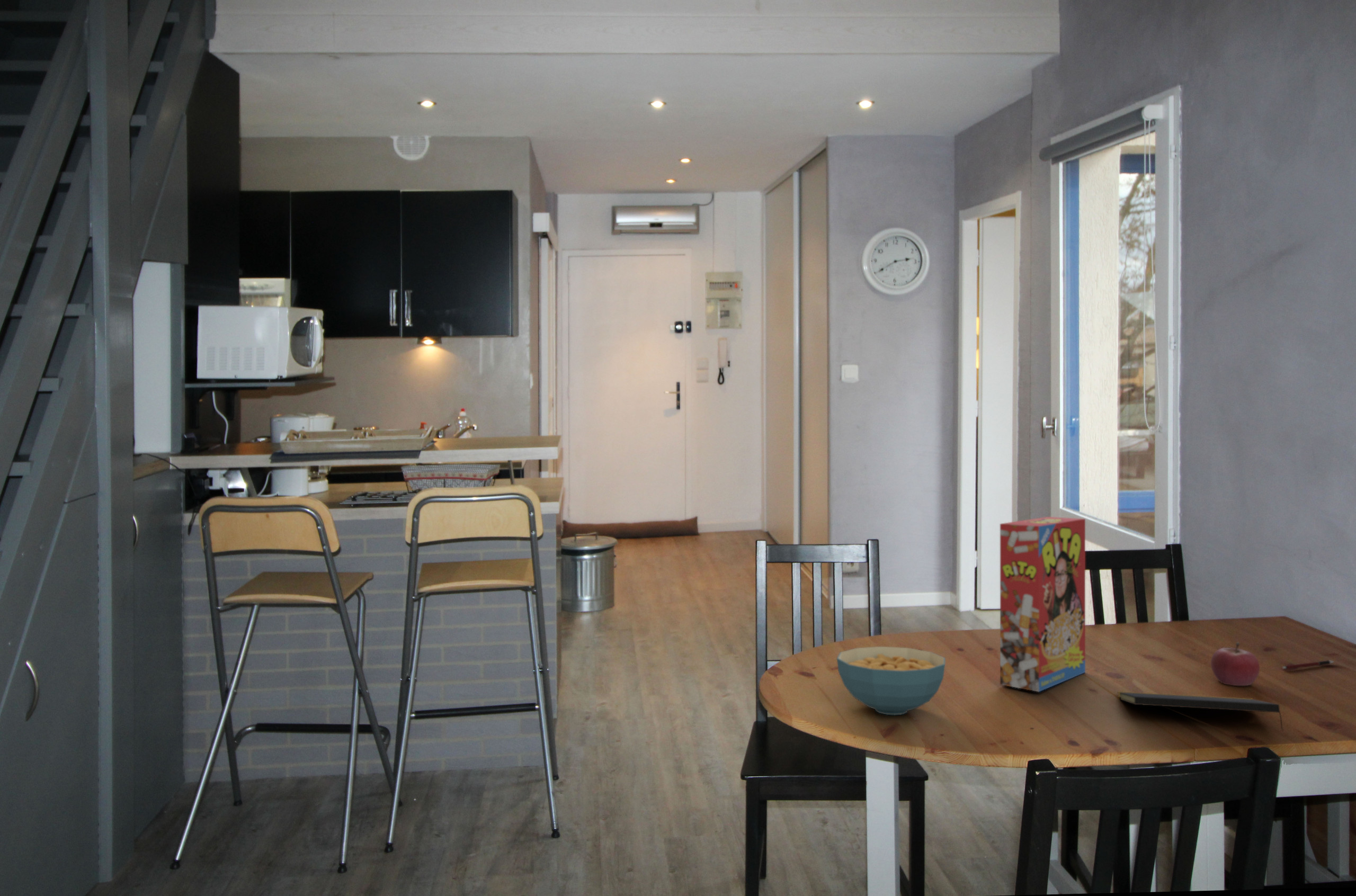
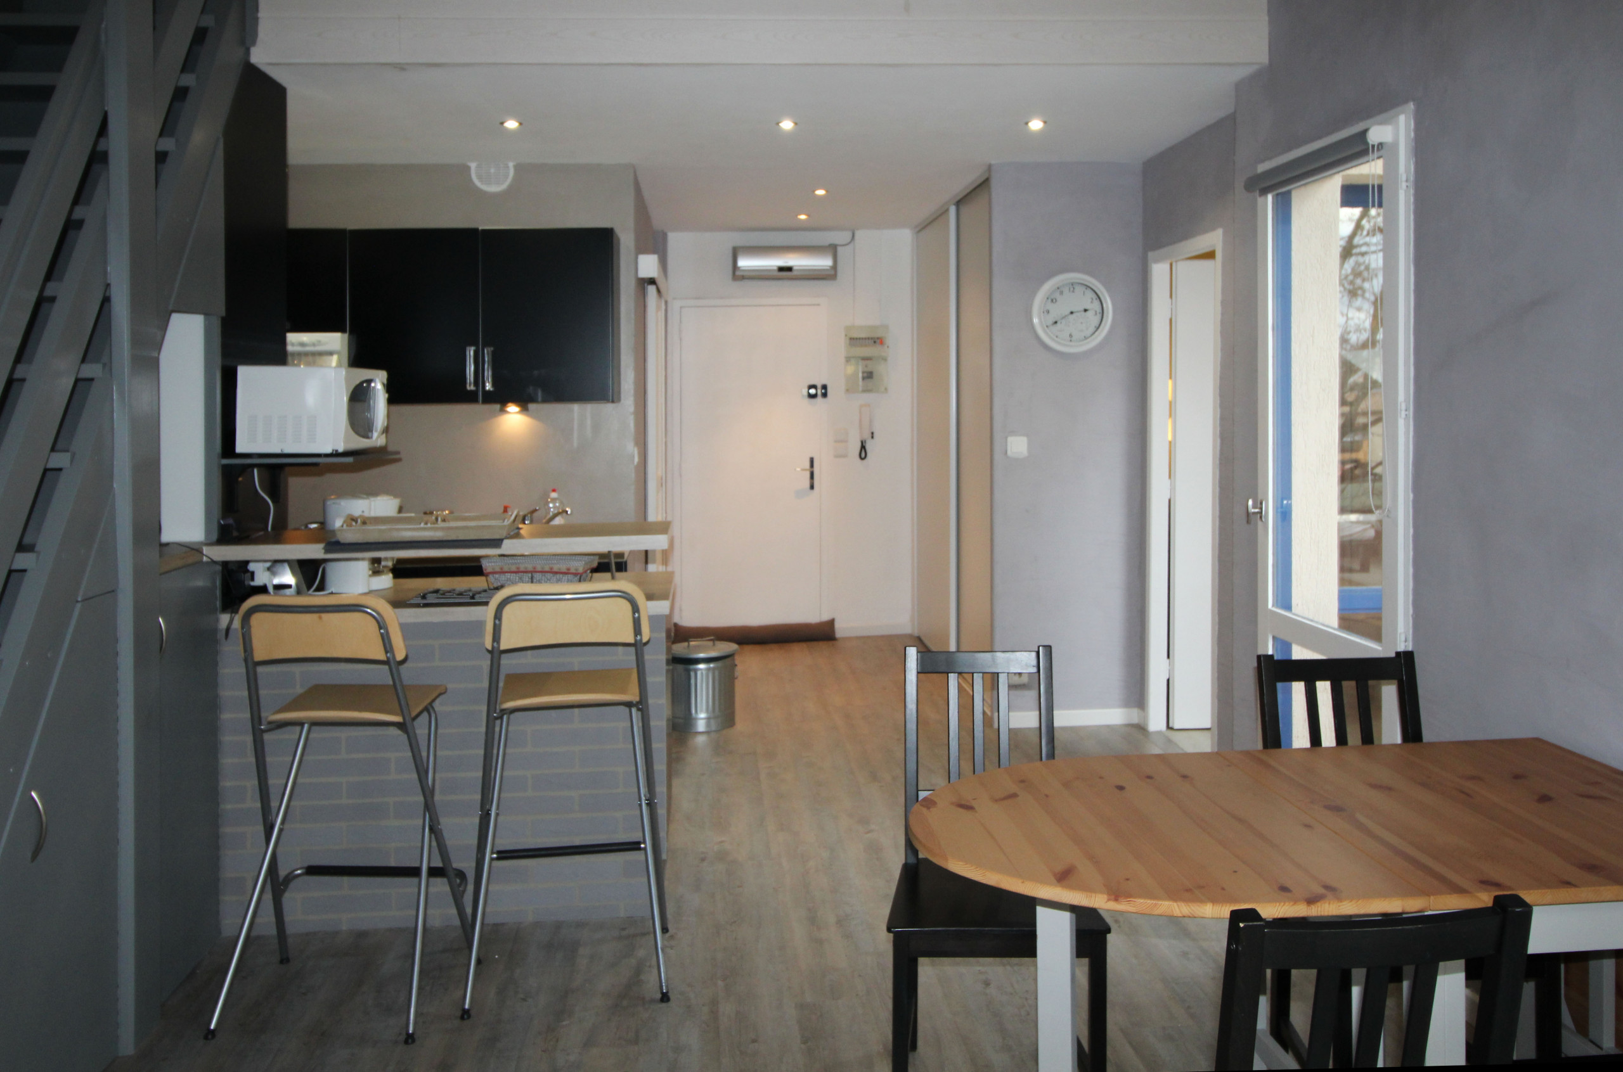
- pen (1309, 665)
- cereal box (1043, 599)
- fruit (1235, 662)
- cereal bowl (891, 684)
- notepad (1193, 701)
